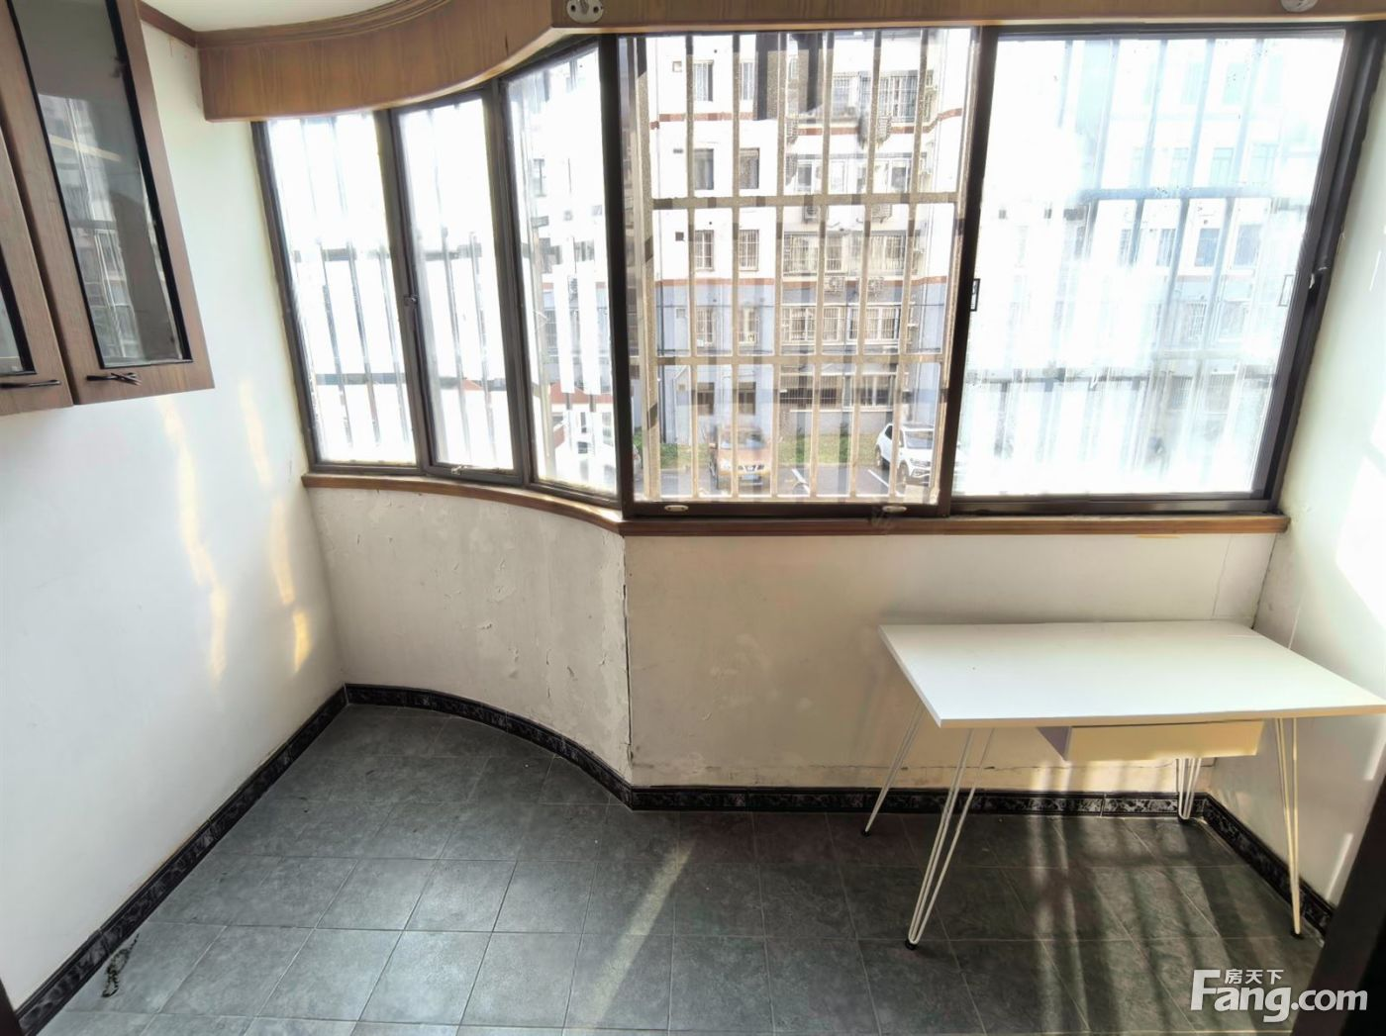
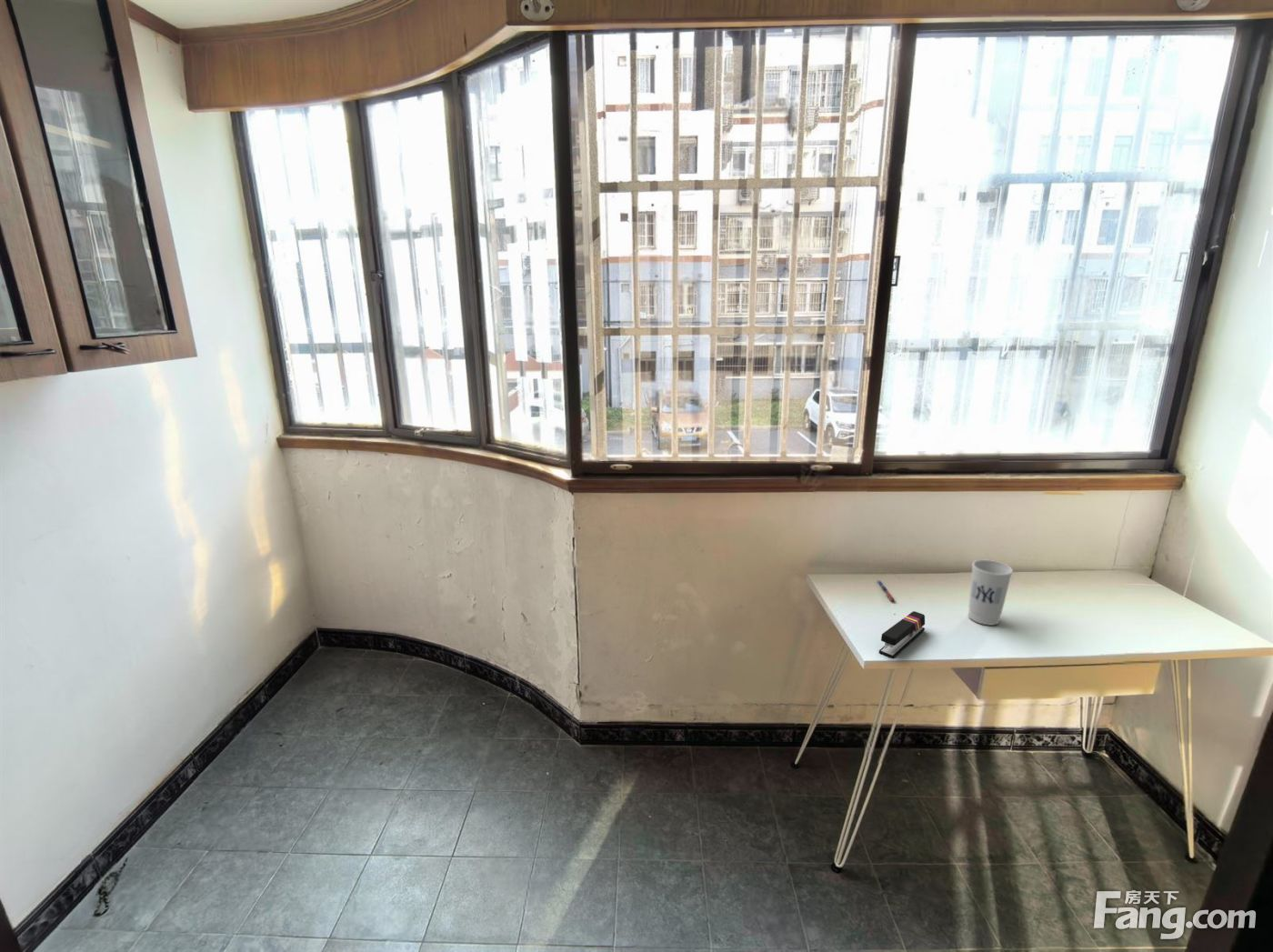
+ stapler (903, 631)
+ pen (885, 589)
+ cup (987, 593)
